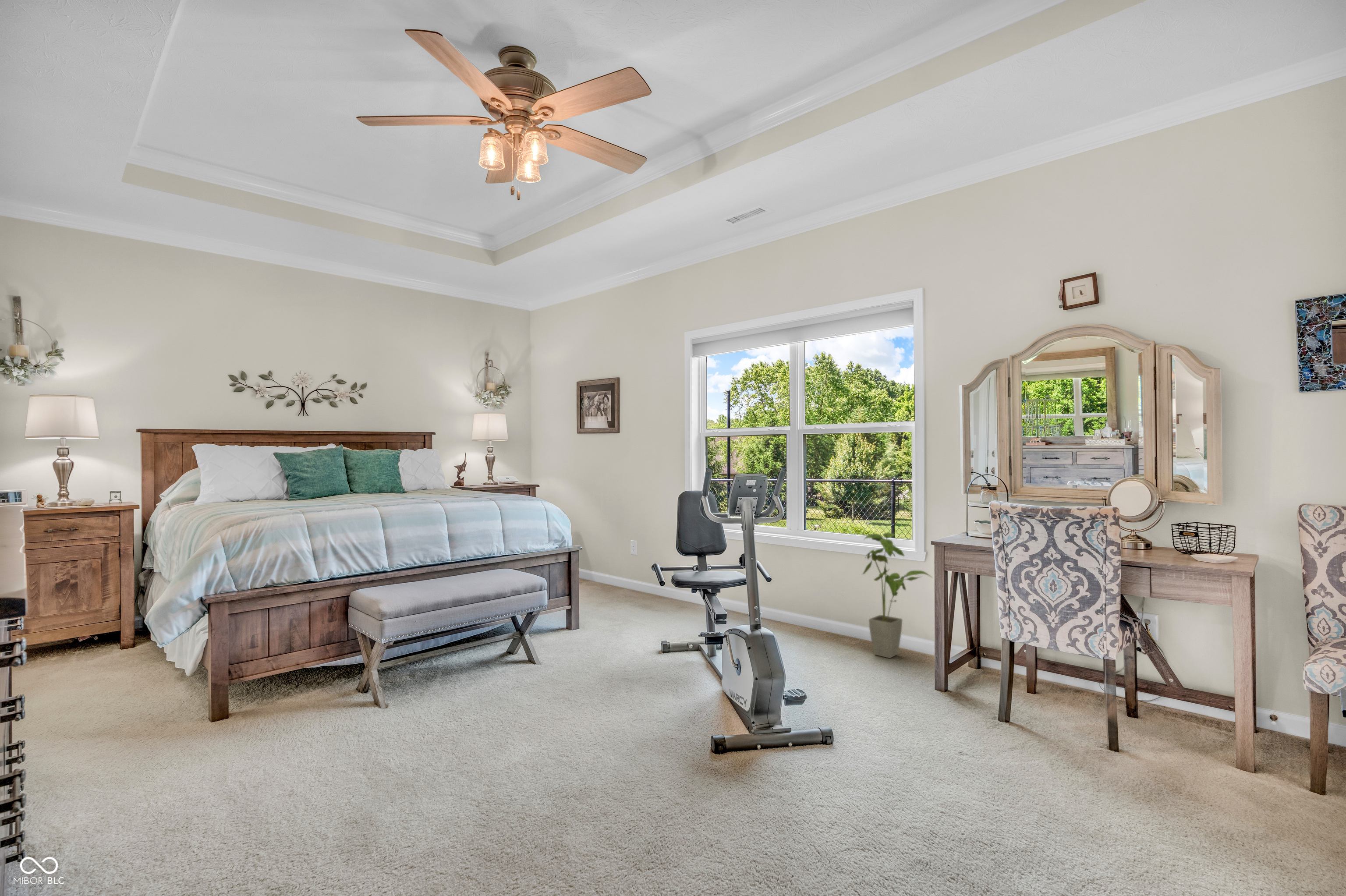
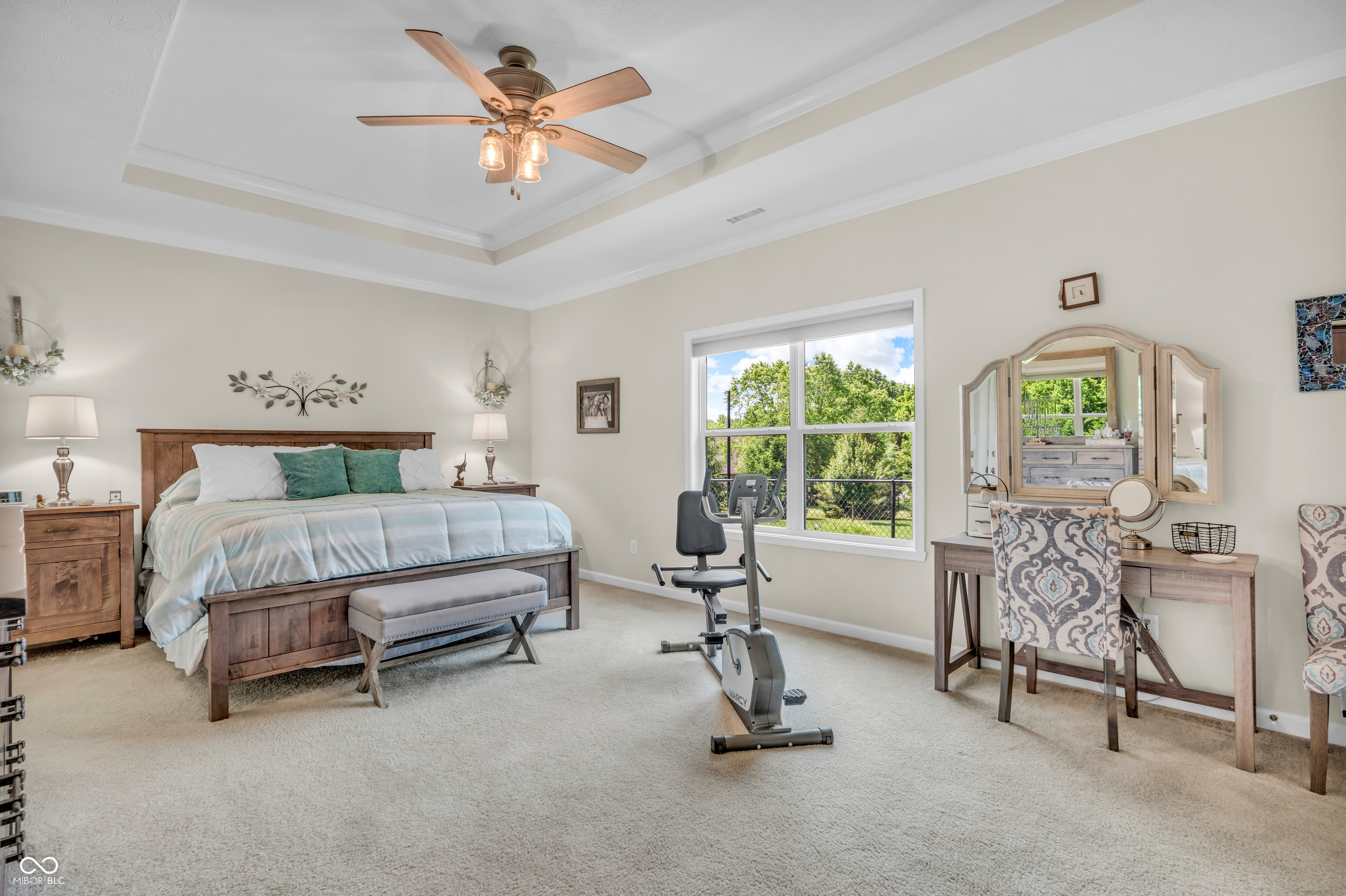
- house plant (892, 595)
